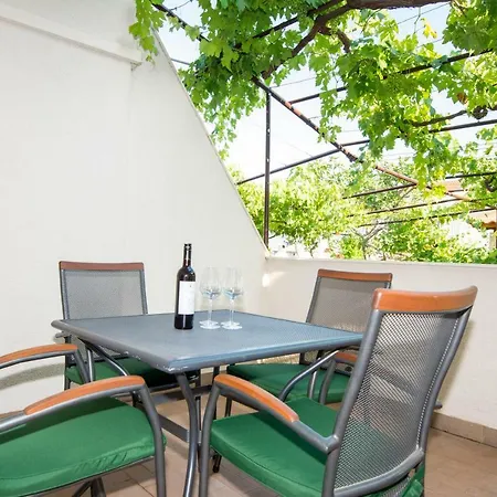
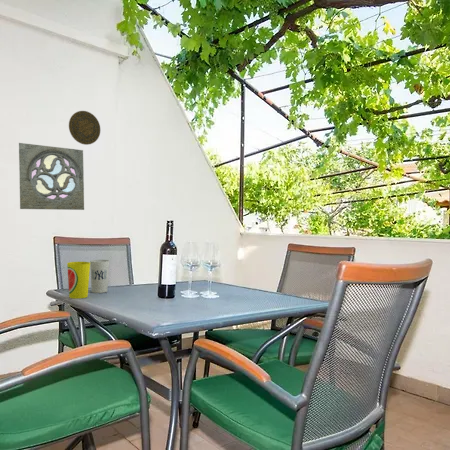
+ cup (78, 279)
+ cup (99, 276)
+ wall ornament (52, 178)
+ decorative plate (85, 127)
